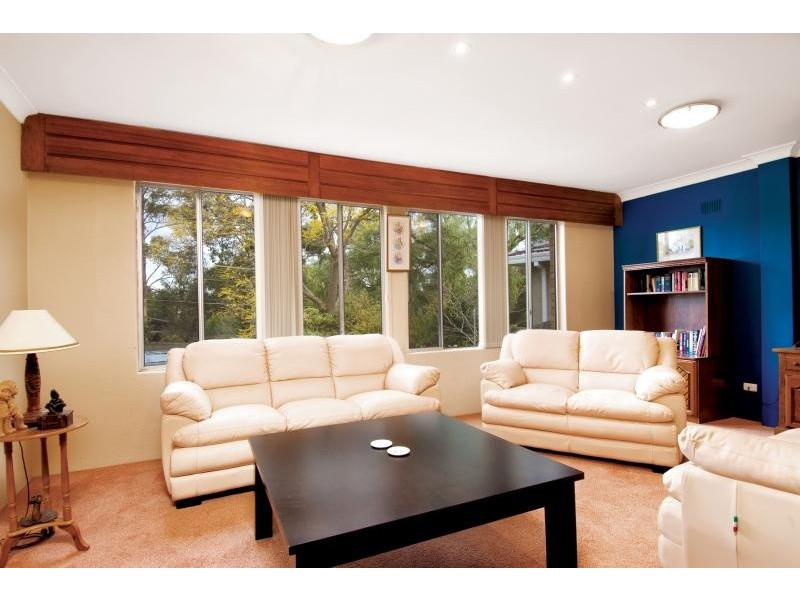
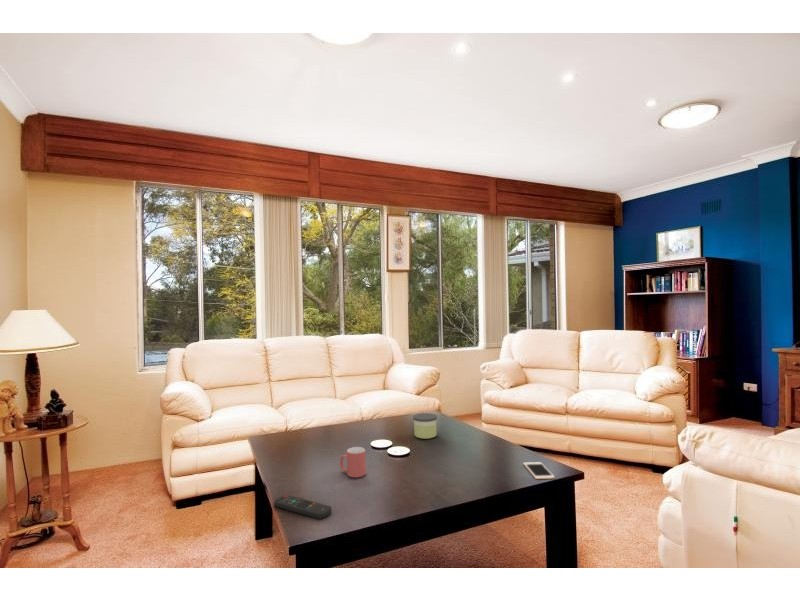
+ mug (352, 461)
+ cell phone (538, 470)
+ candle (425, 426)
+ remote control (302, 506)
